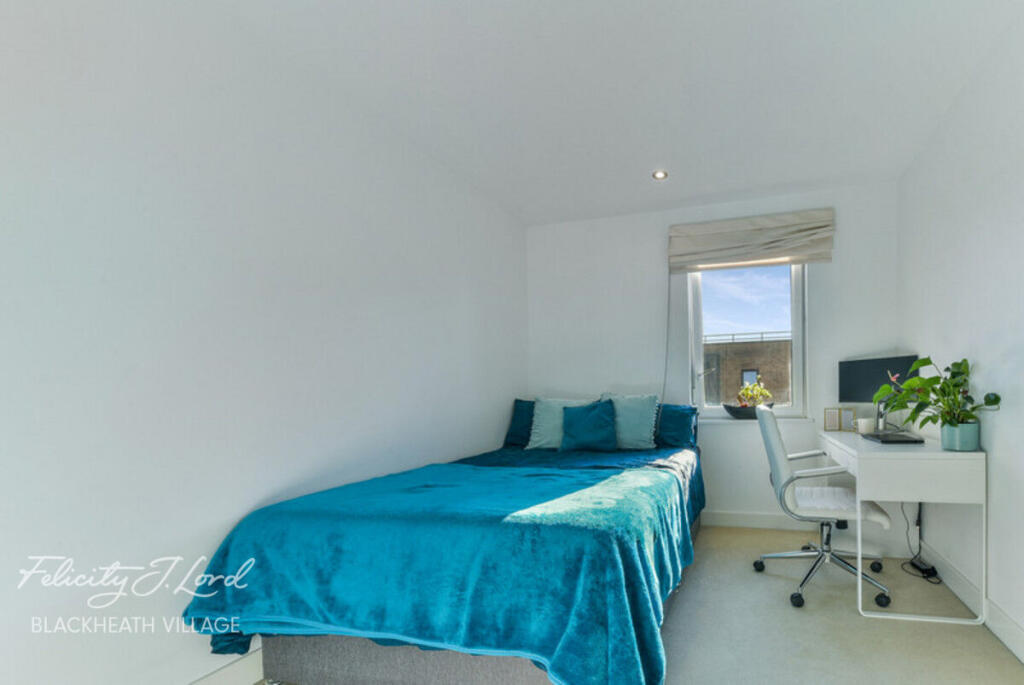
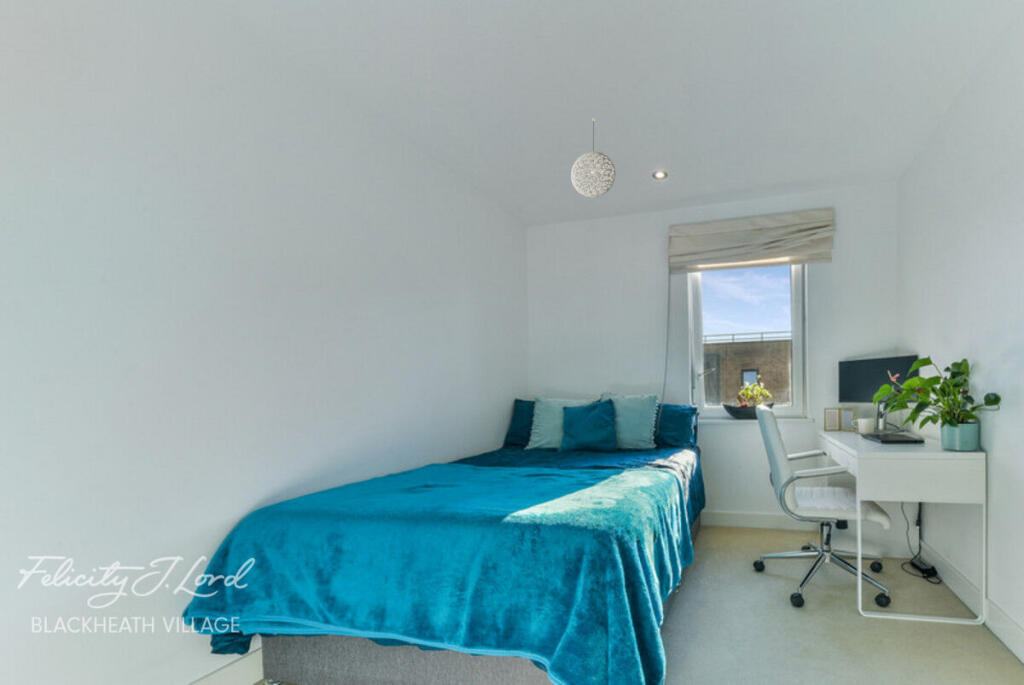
+ pendant light (593, 157)
